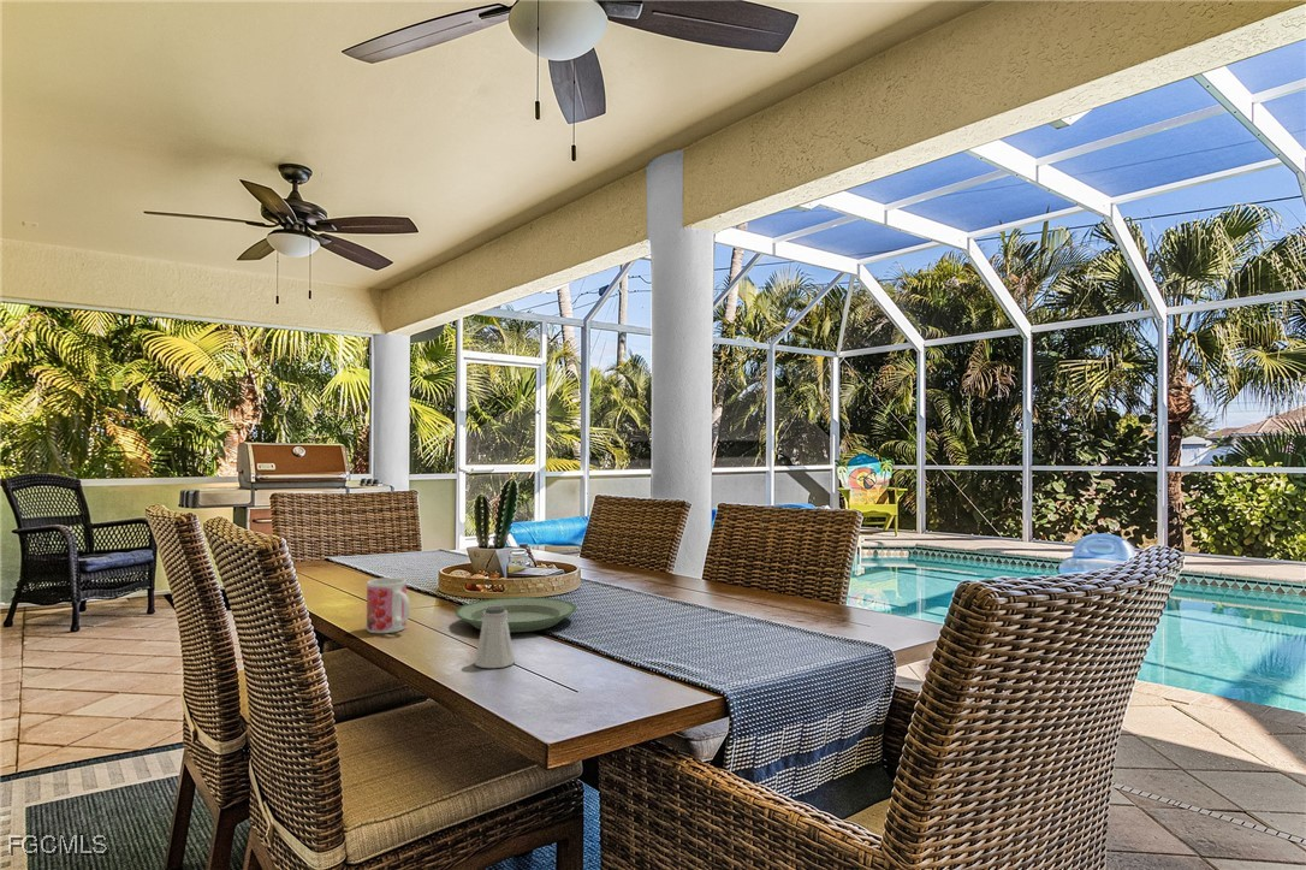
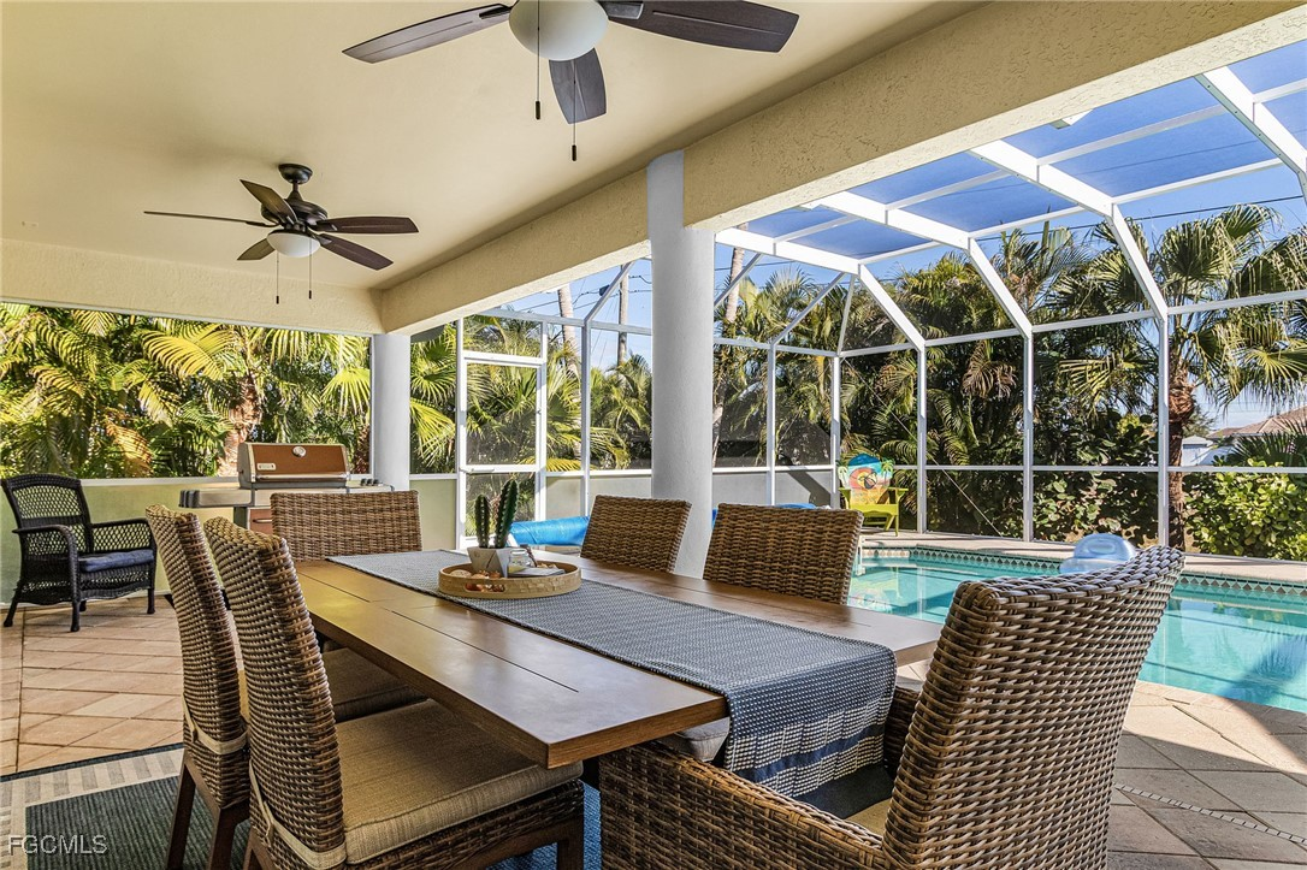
- saltshaker (494, 634)
- plate (516, 615)
- mug (390, 605)
